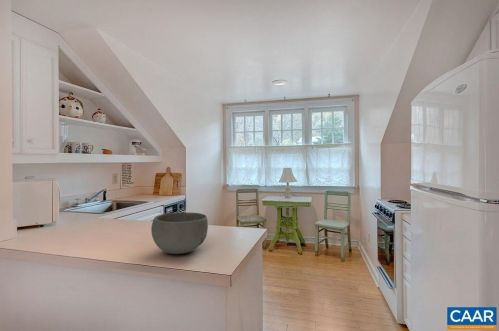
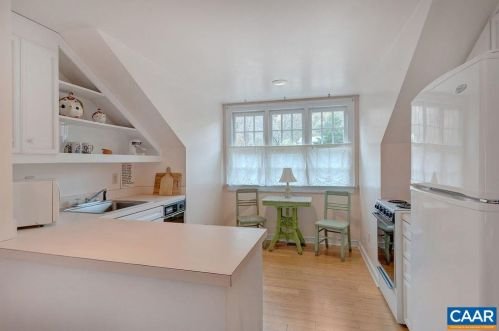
- bowl (181, 233)
